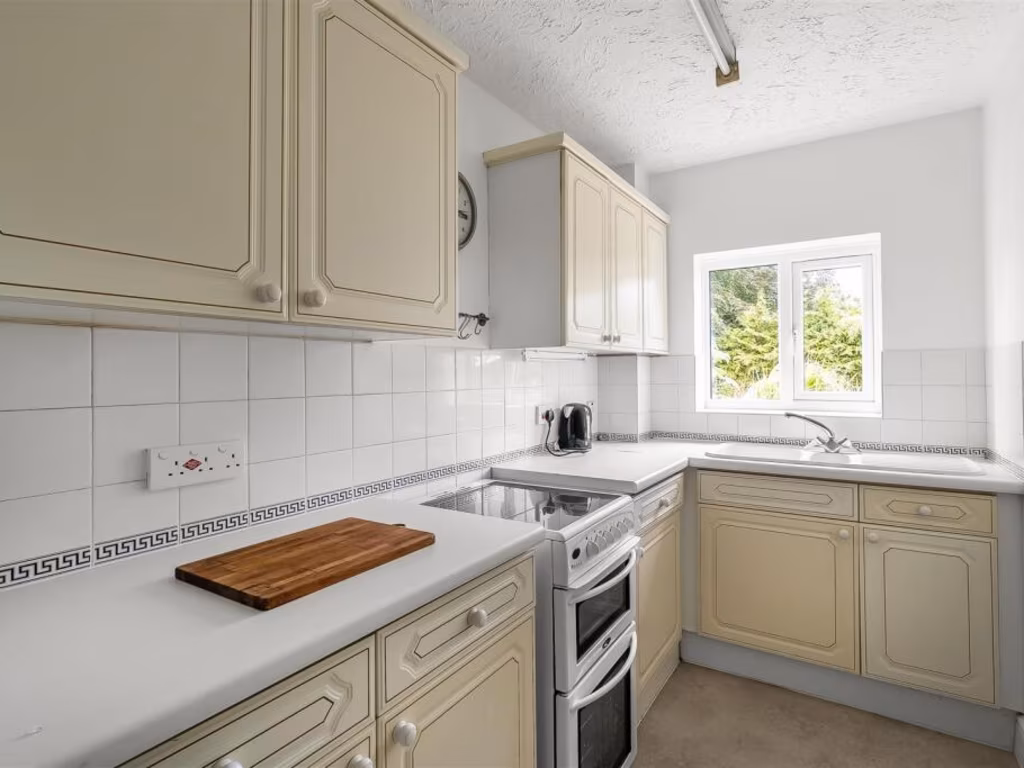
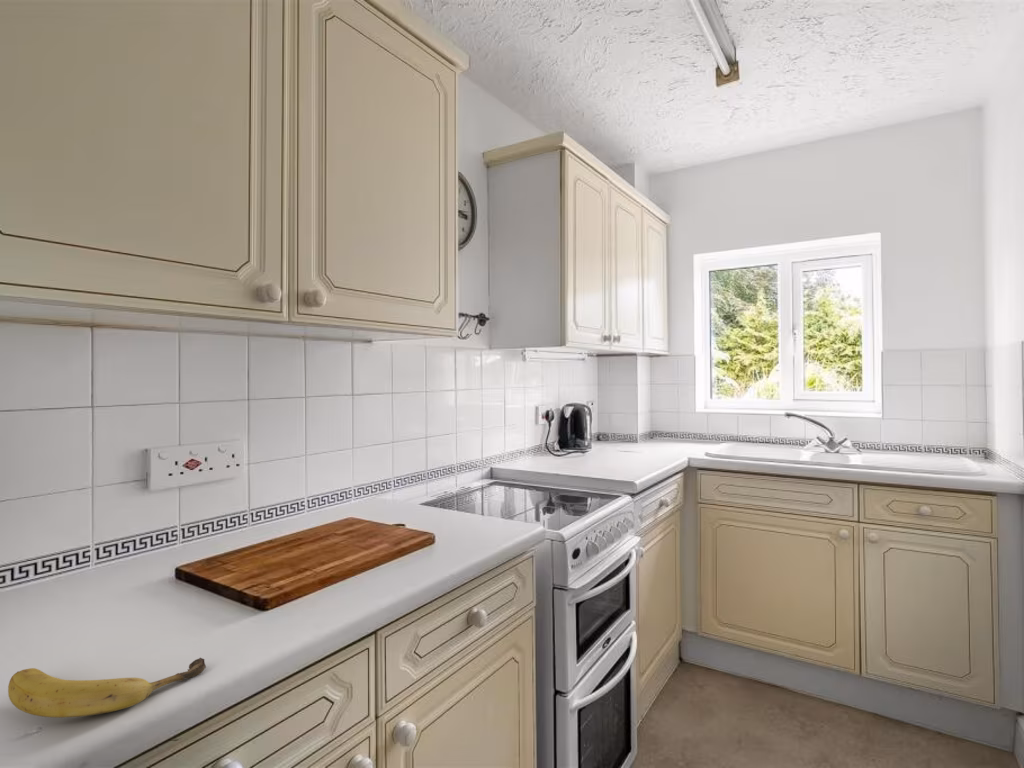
+ fruit (96, 680)
